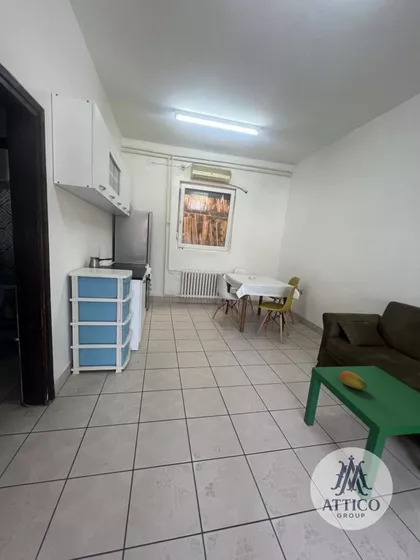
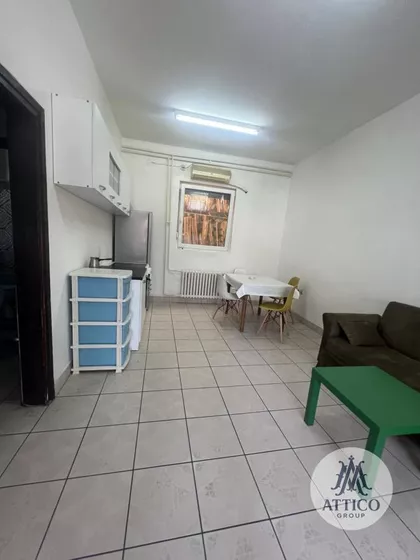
- fruit (353, 380)
